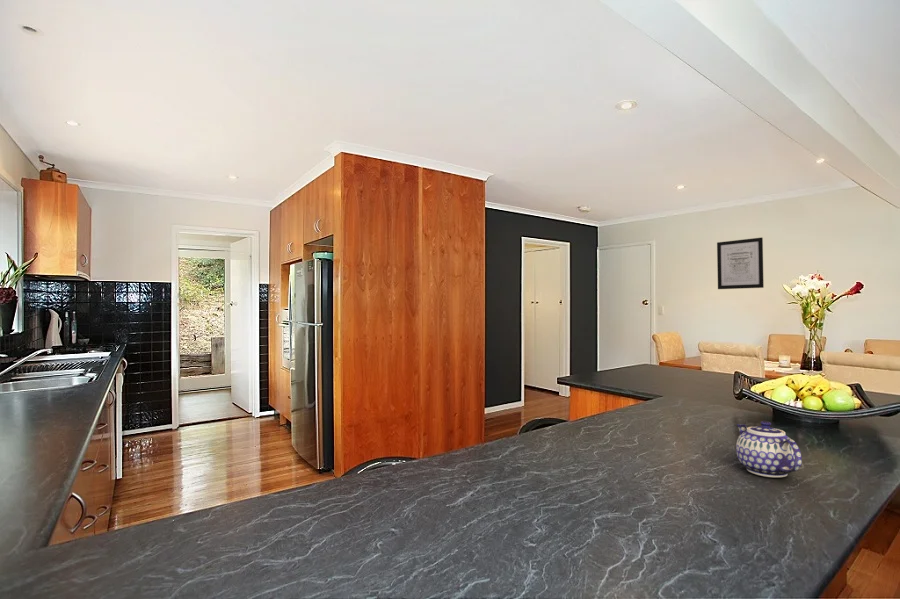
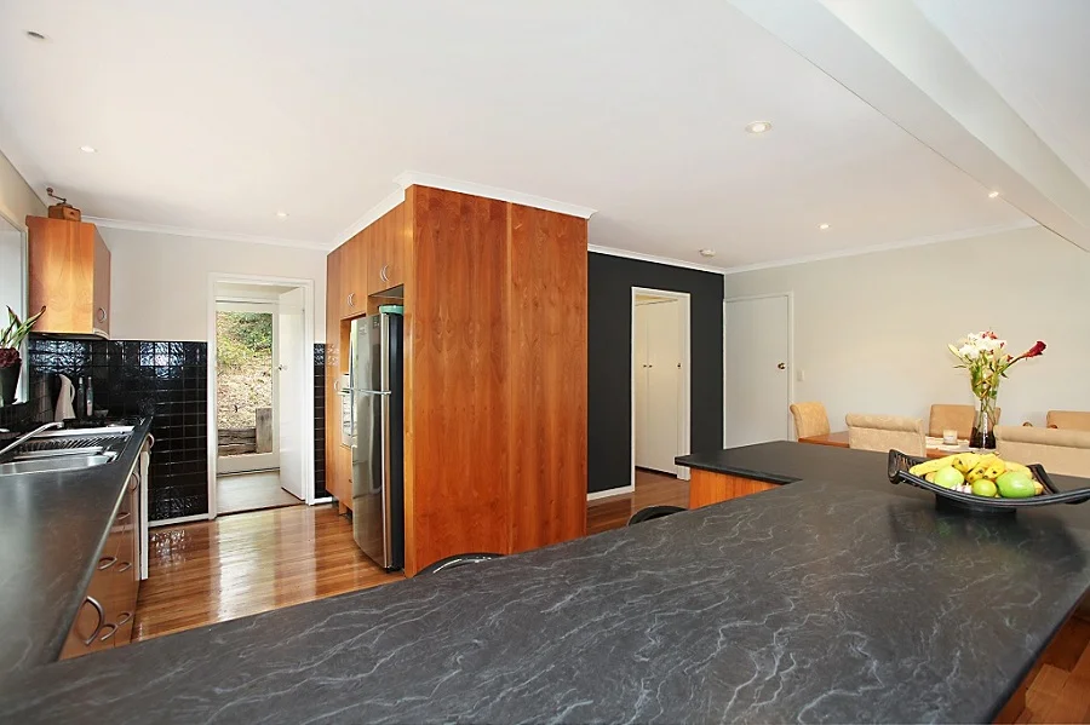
- wall art (739, 264)
- teapot (765, 446)
